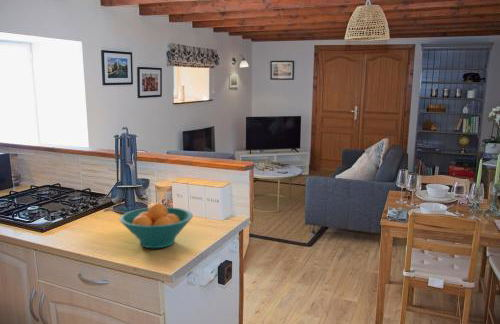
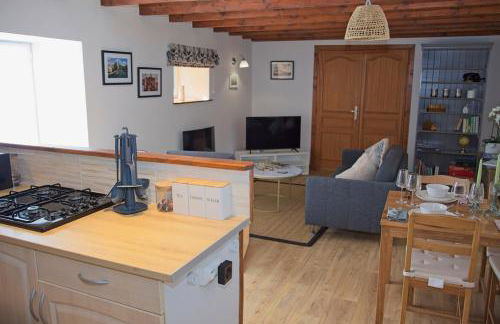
- fruit bowl (157, 223)
